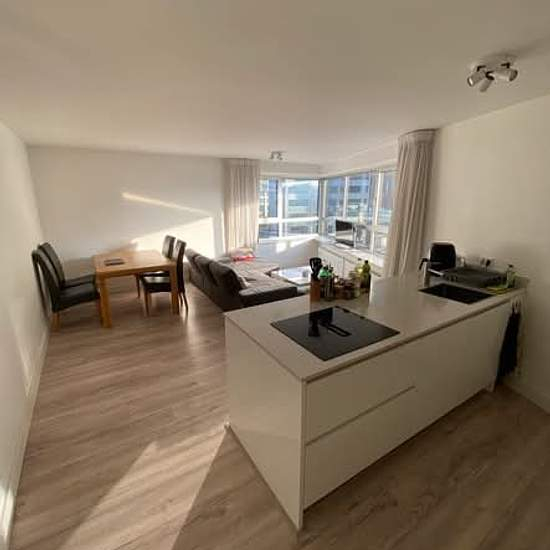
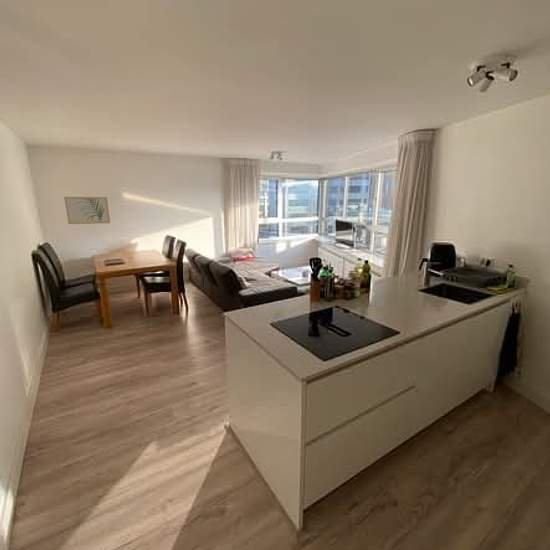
+ wall art (88, 210)
